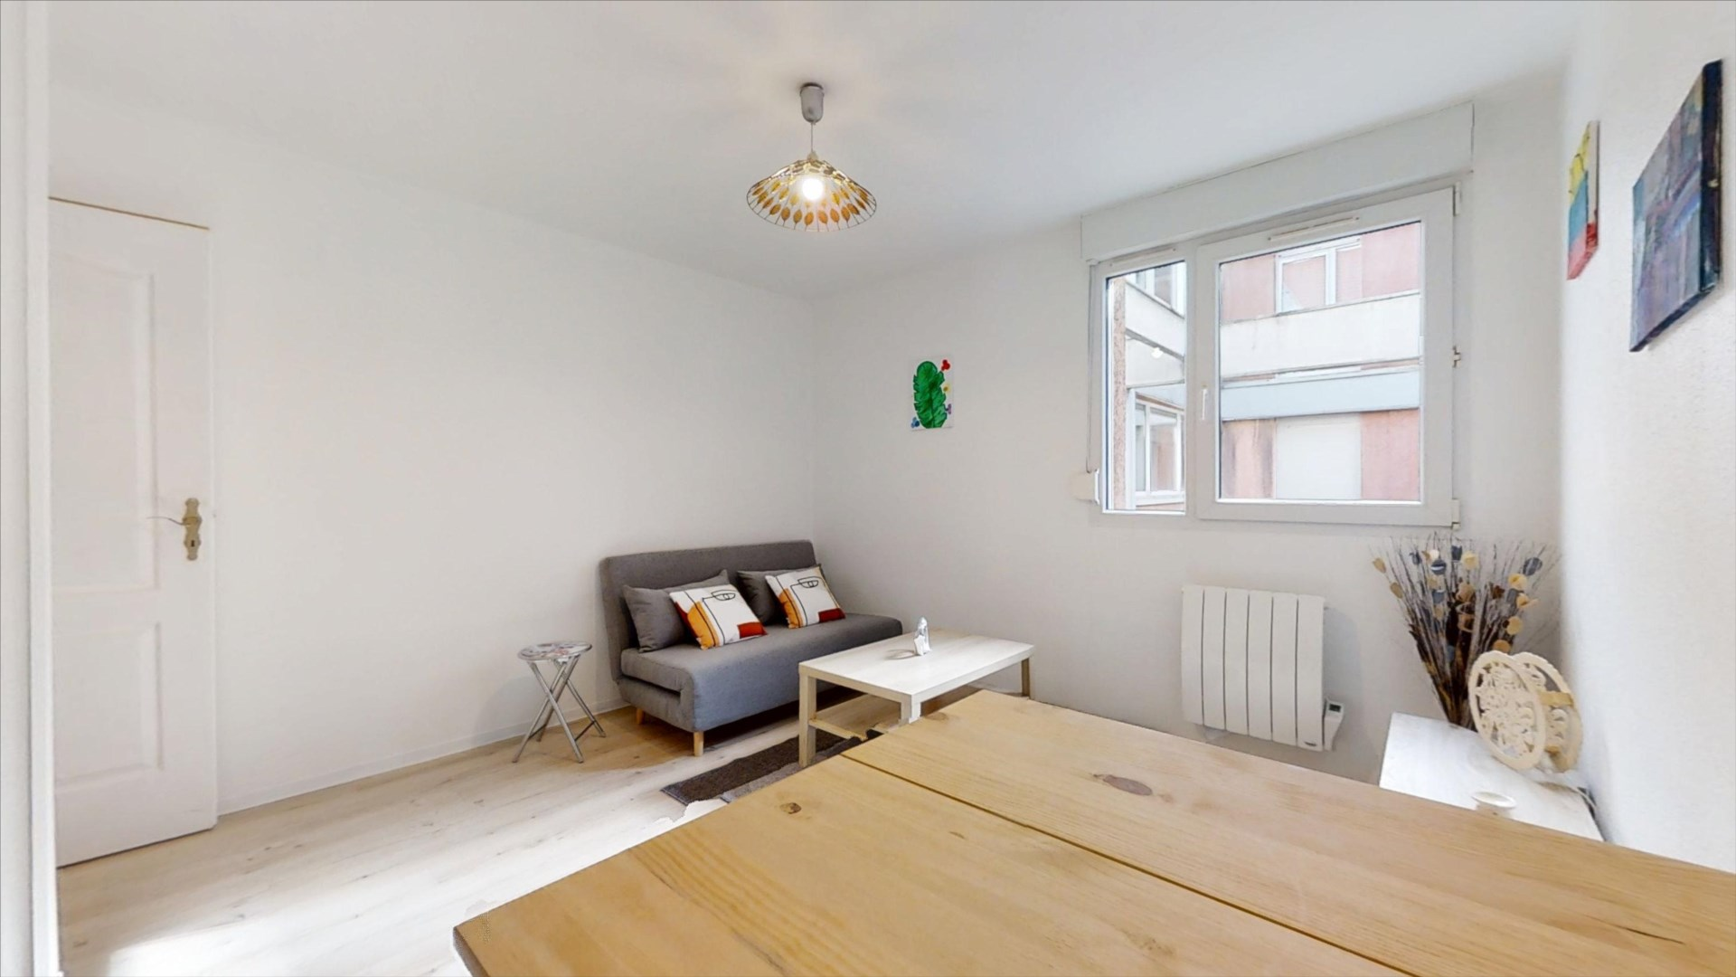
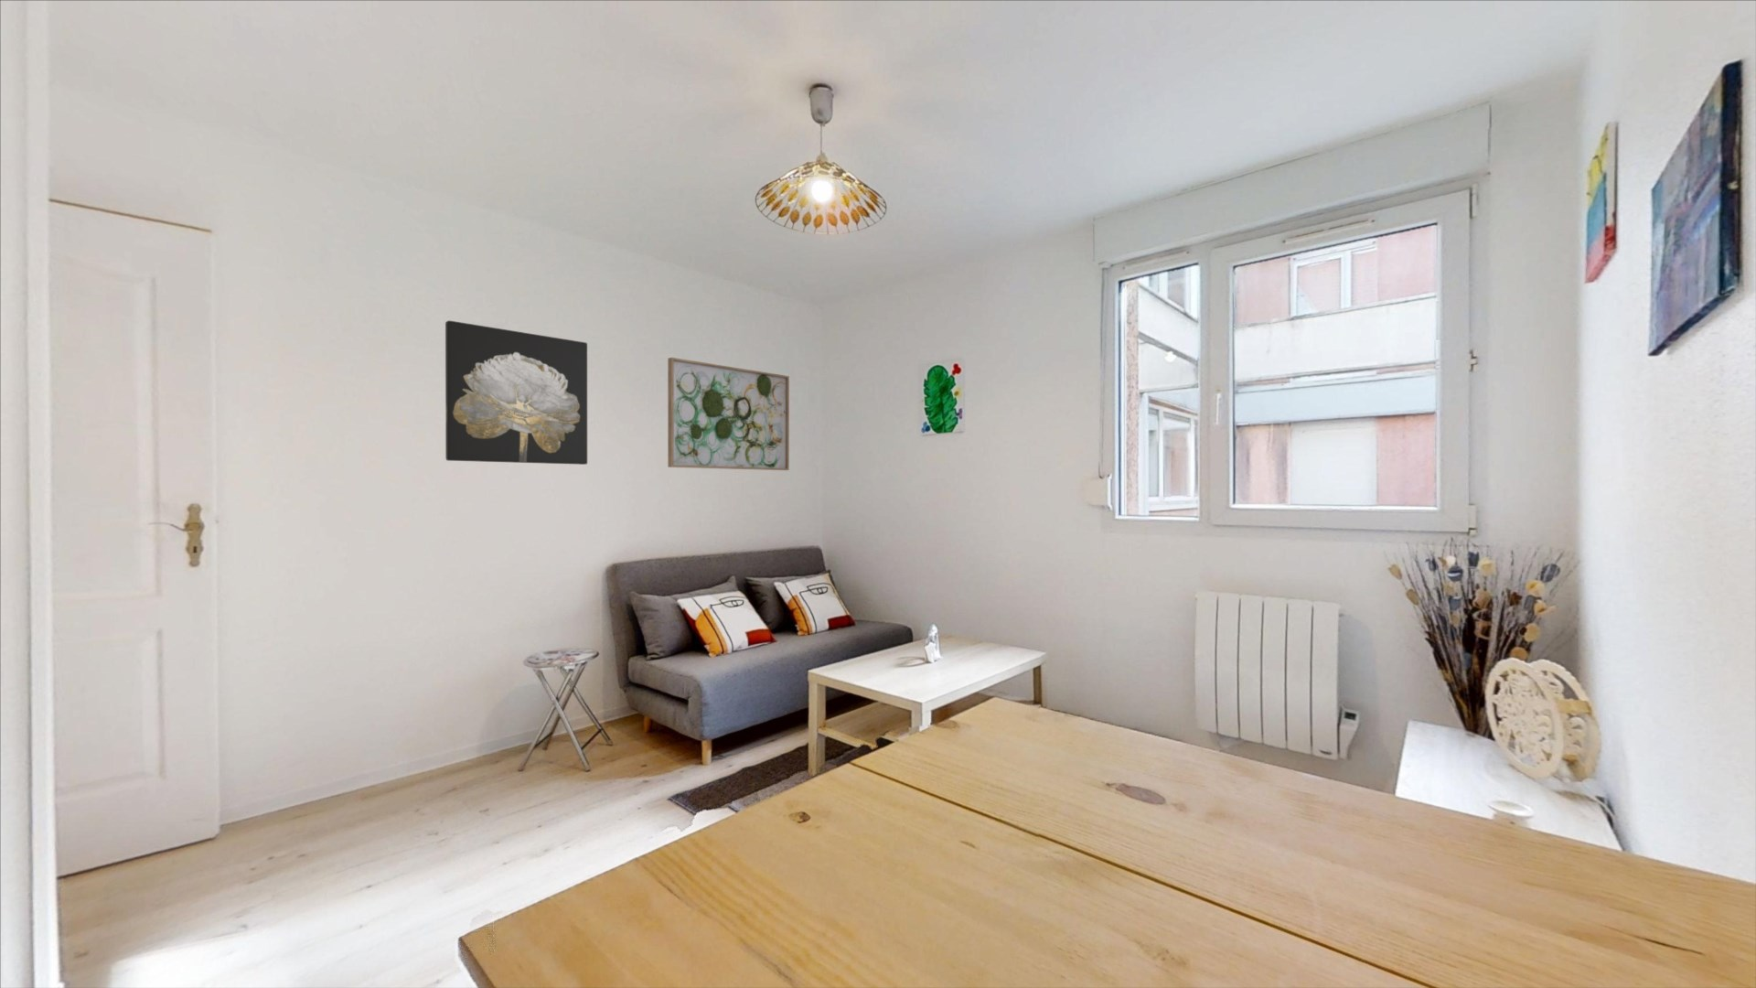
+ wall art (520, 397)
+ wall art (733, 419)
